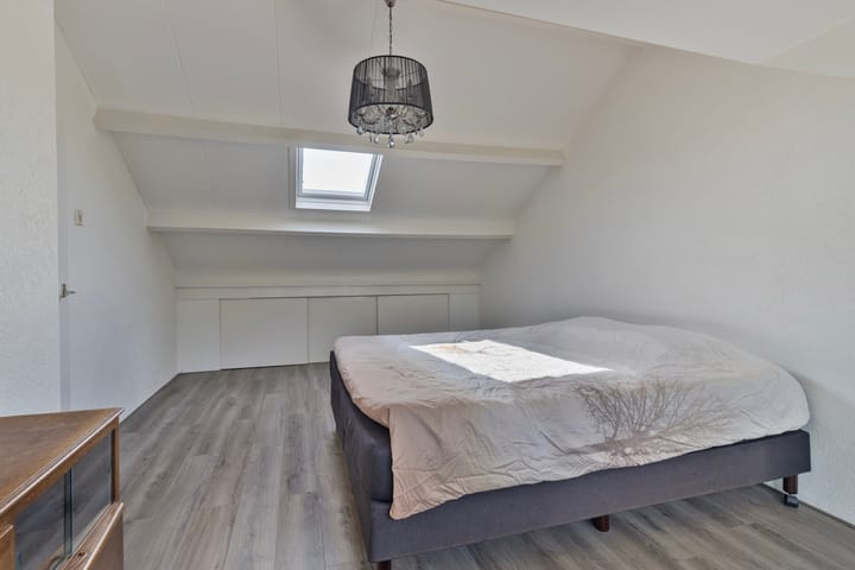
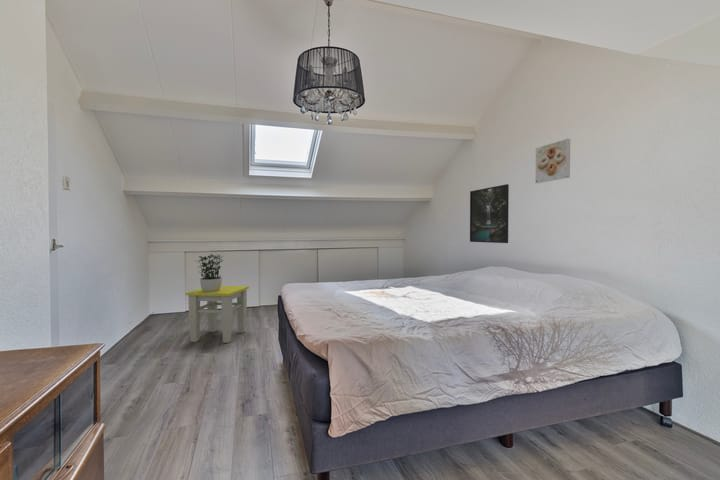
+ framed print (551, 162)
+ stool (219, 312)
+ potted plant (210, 271)
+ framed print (487, 215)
